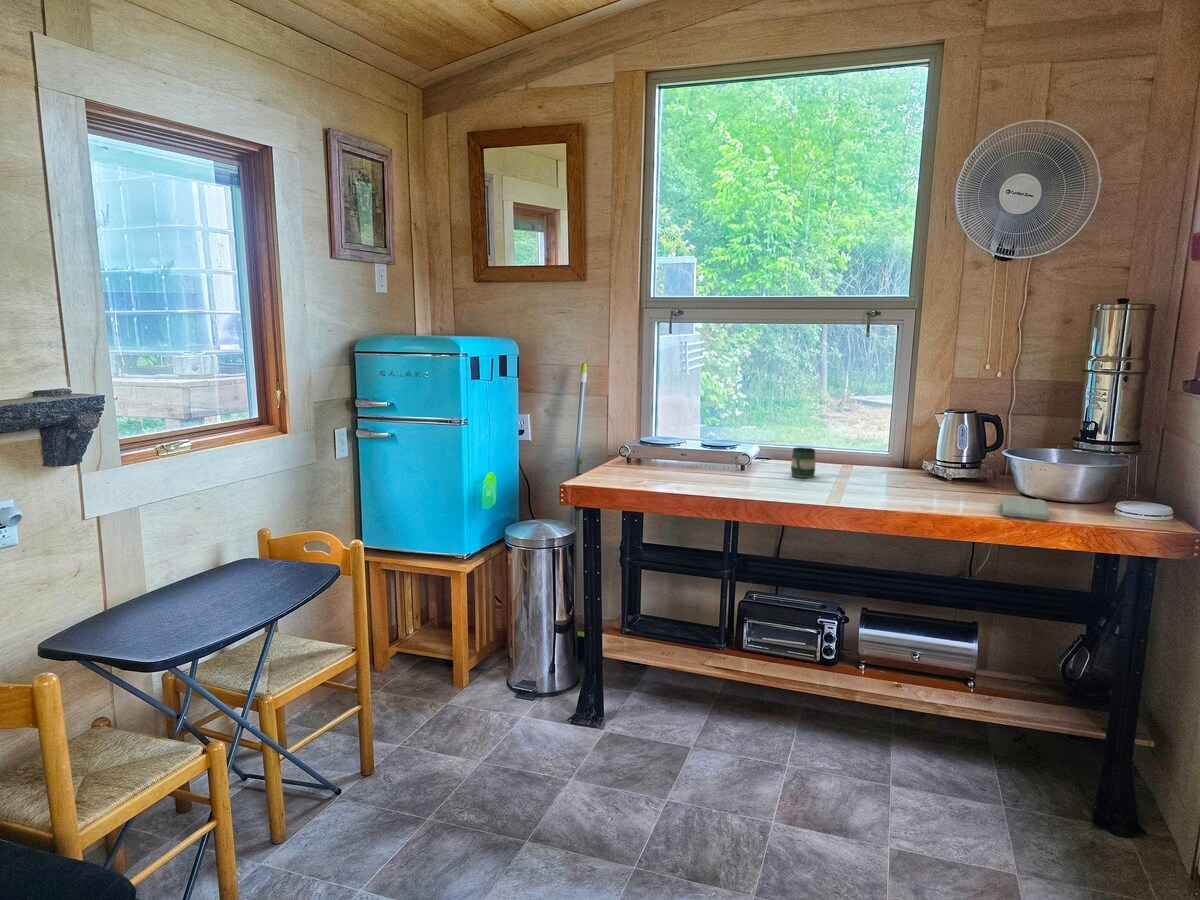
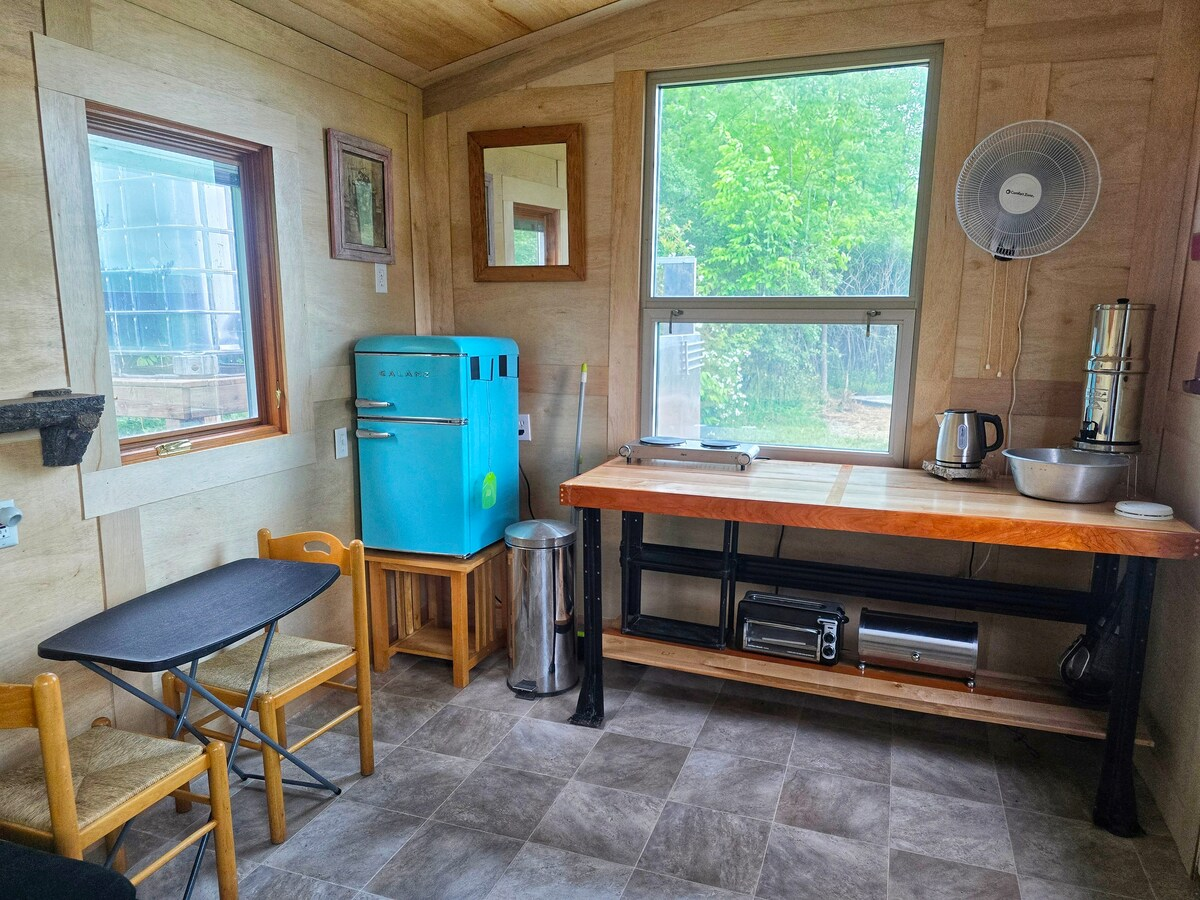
- mug (802, 463)
- washcloth (1024, 507)
